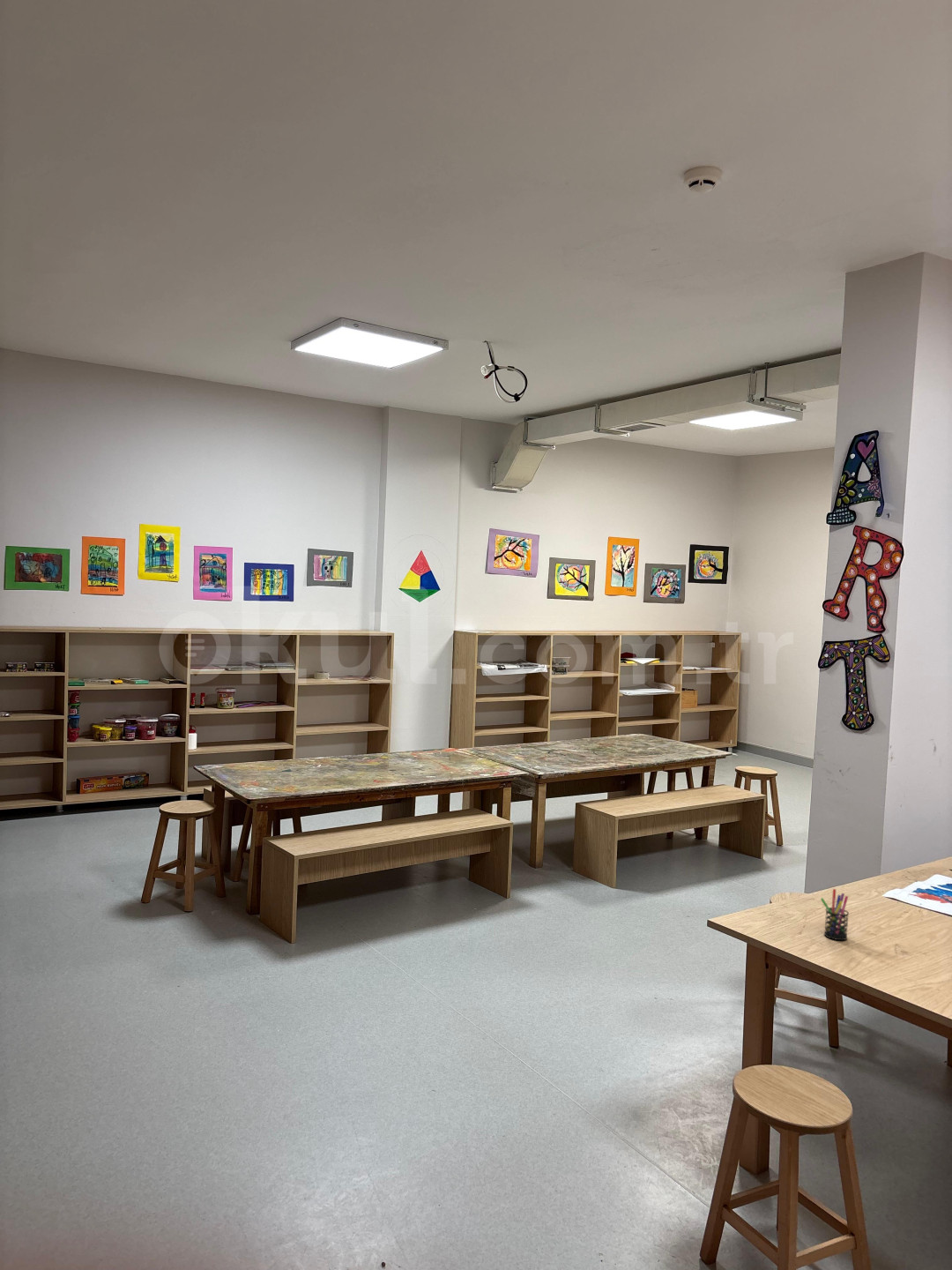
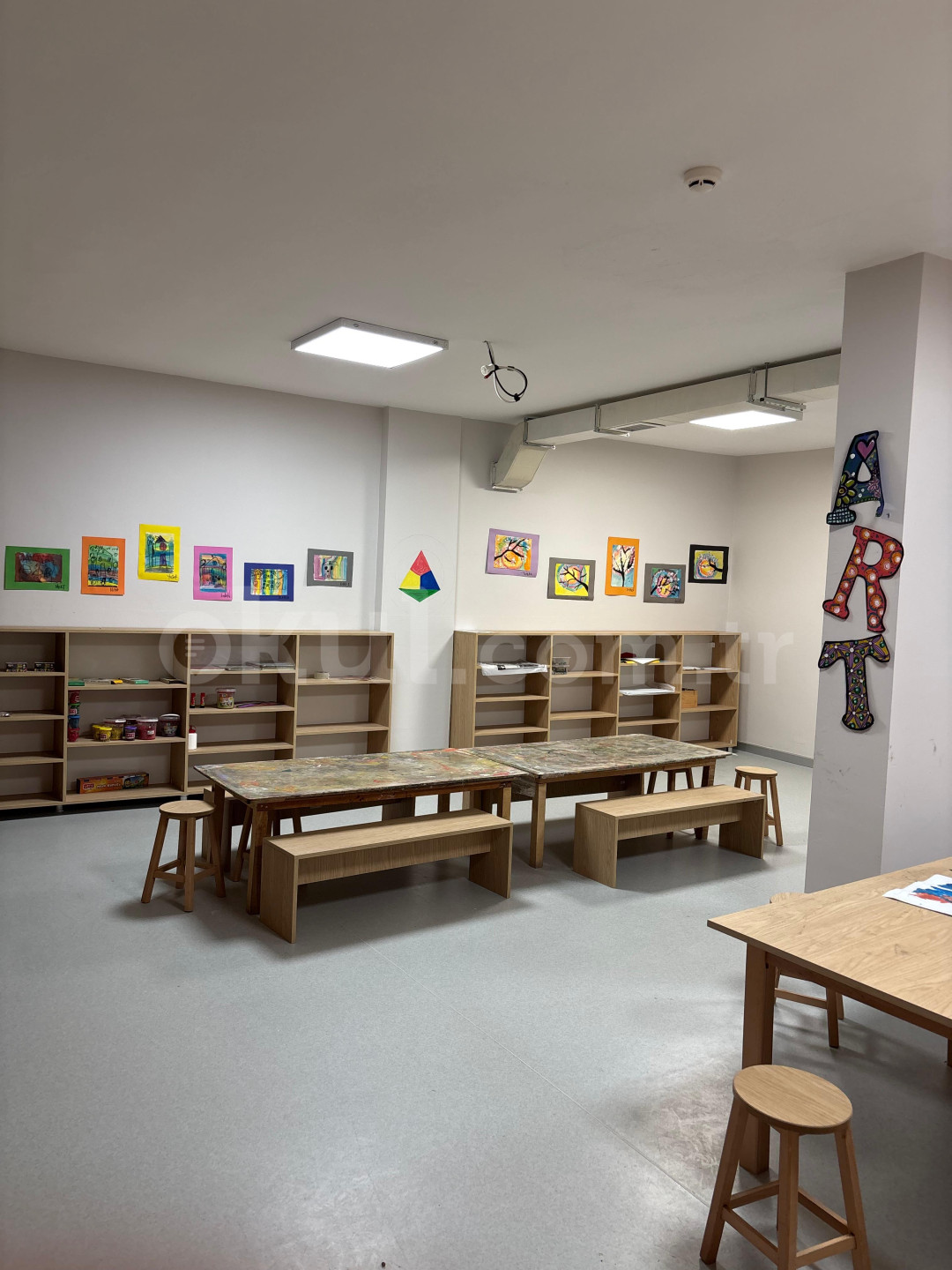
- pen holder (834, 914)
